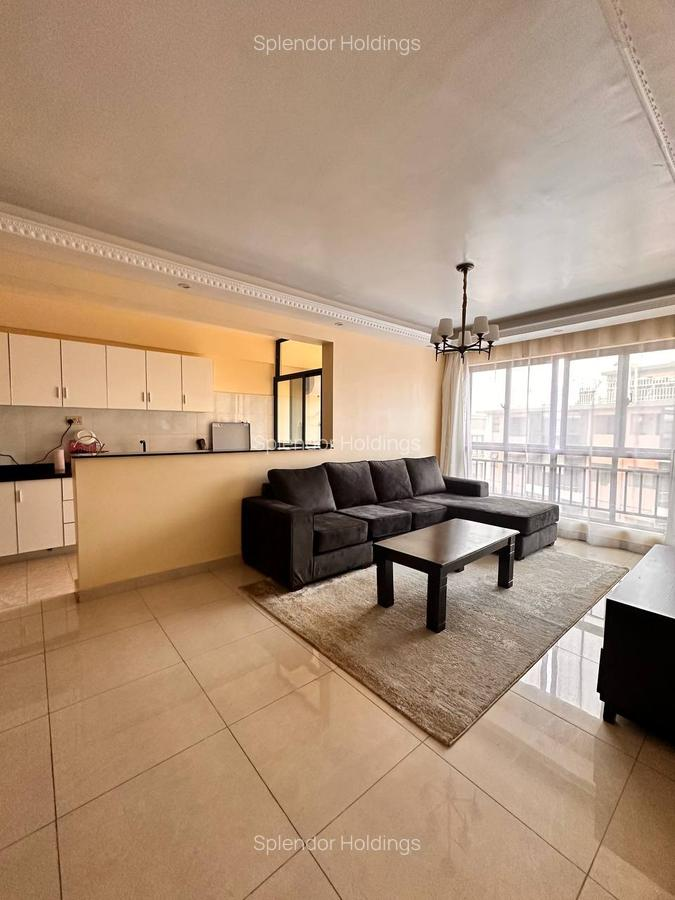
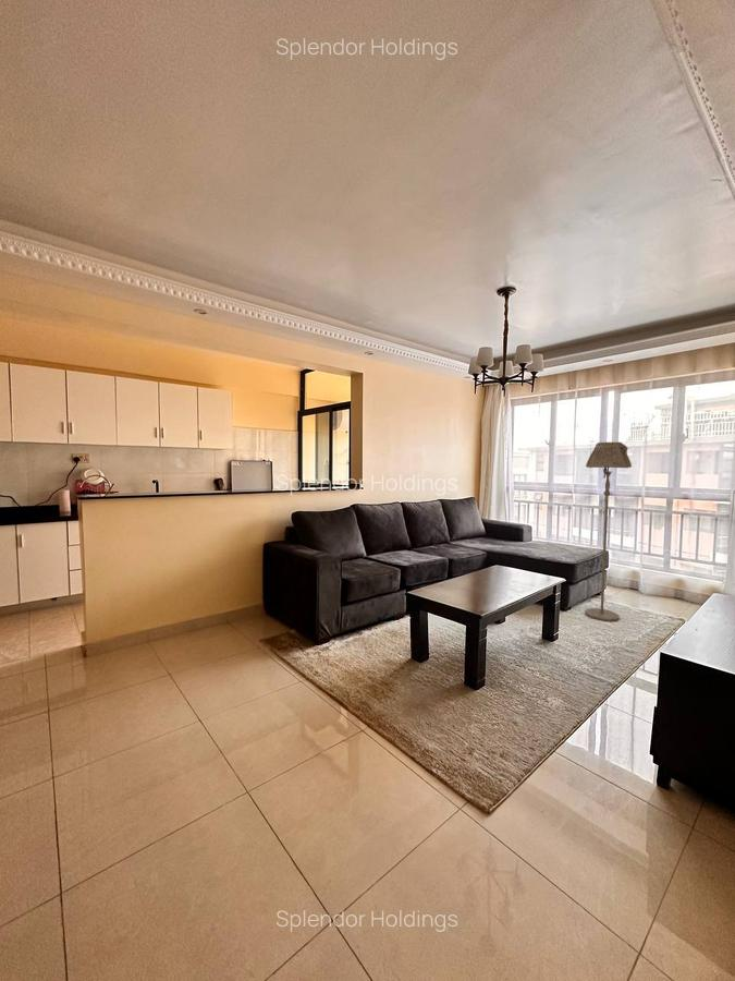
+ floor lamp (604, 530)
